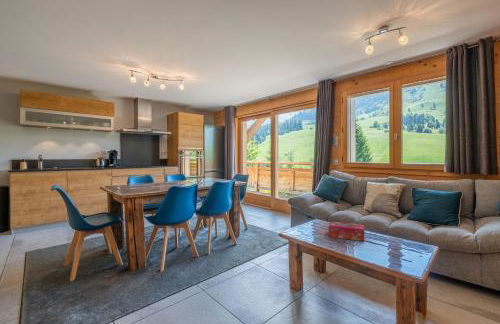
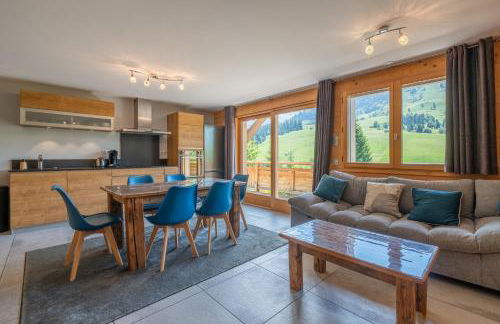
- tissue box (346, 230)
